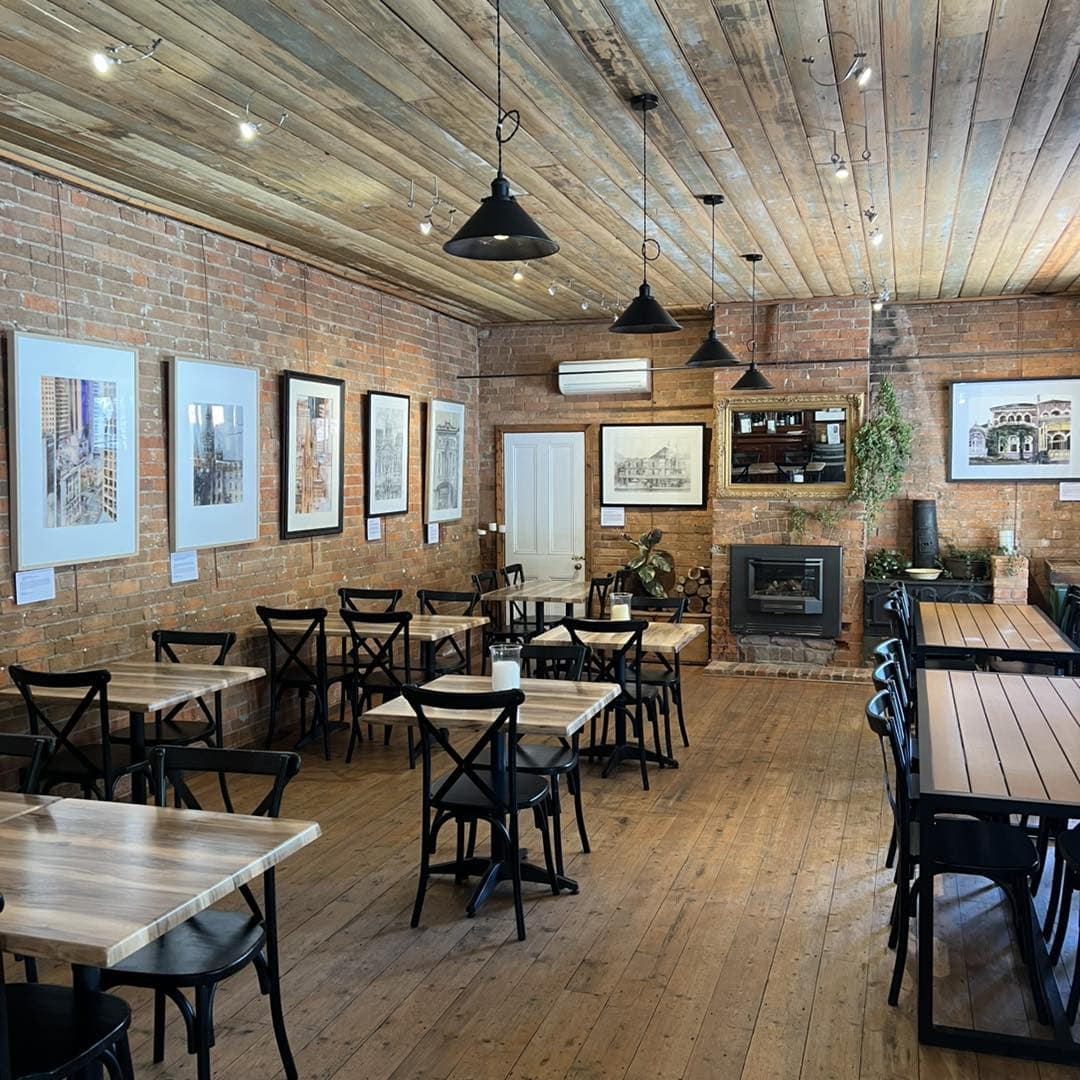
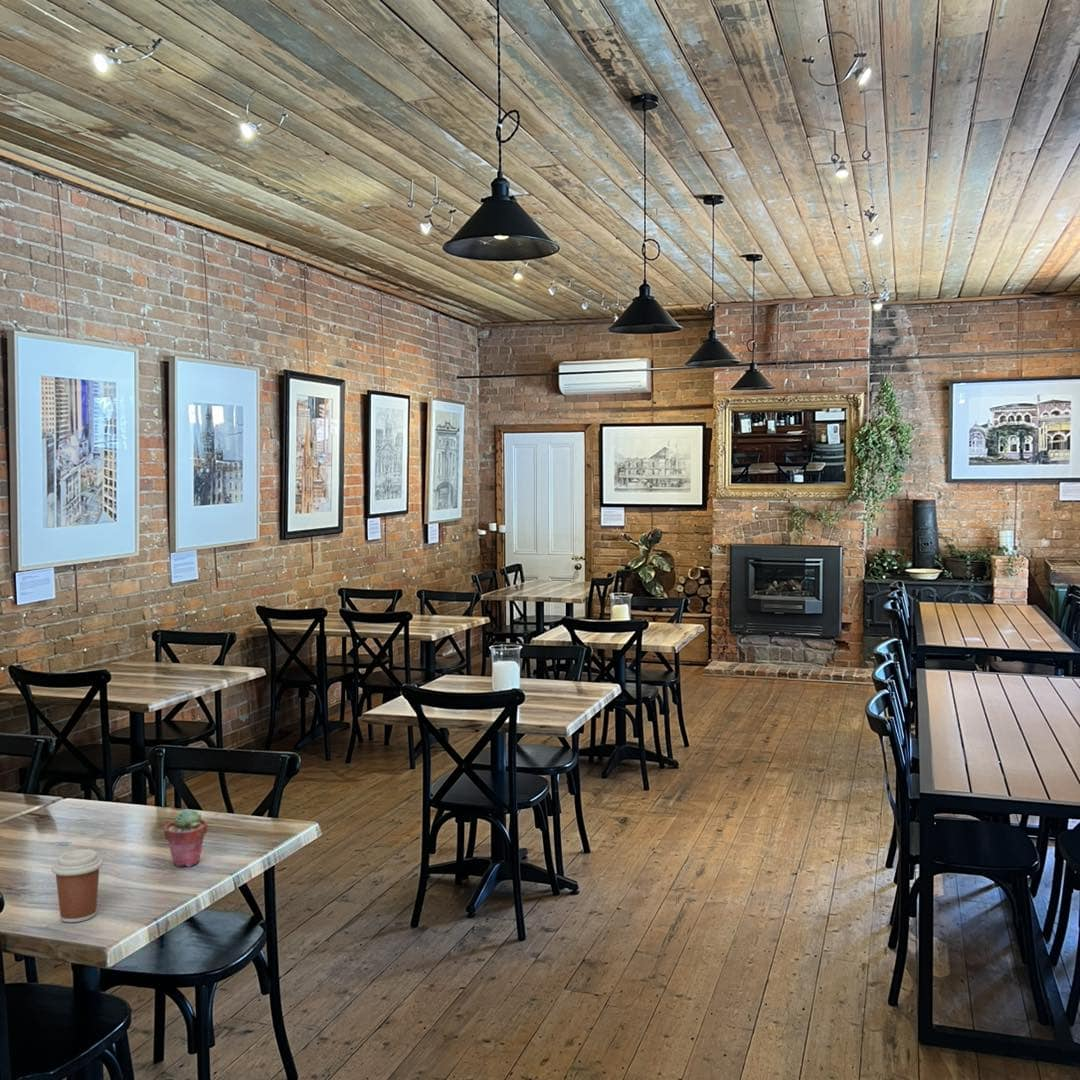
+ coffee cup (77, 885)
+ potted succulent (186, 835)
